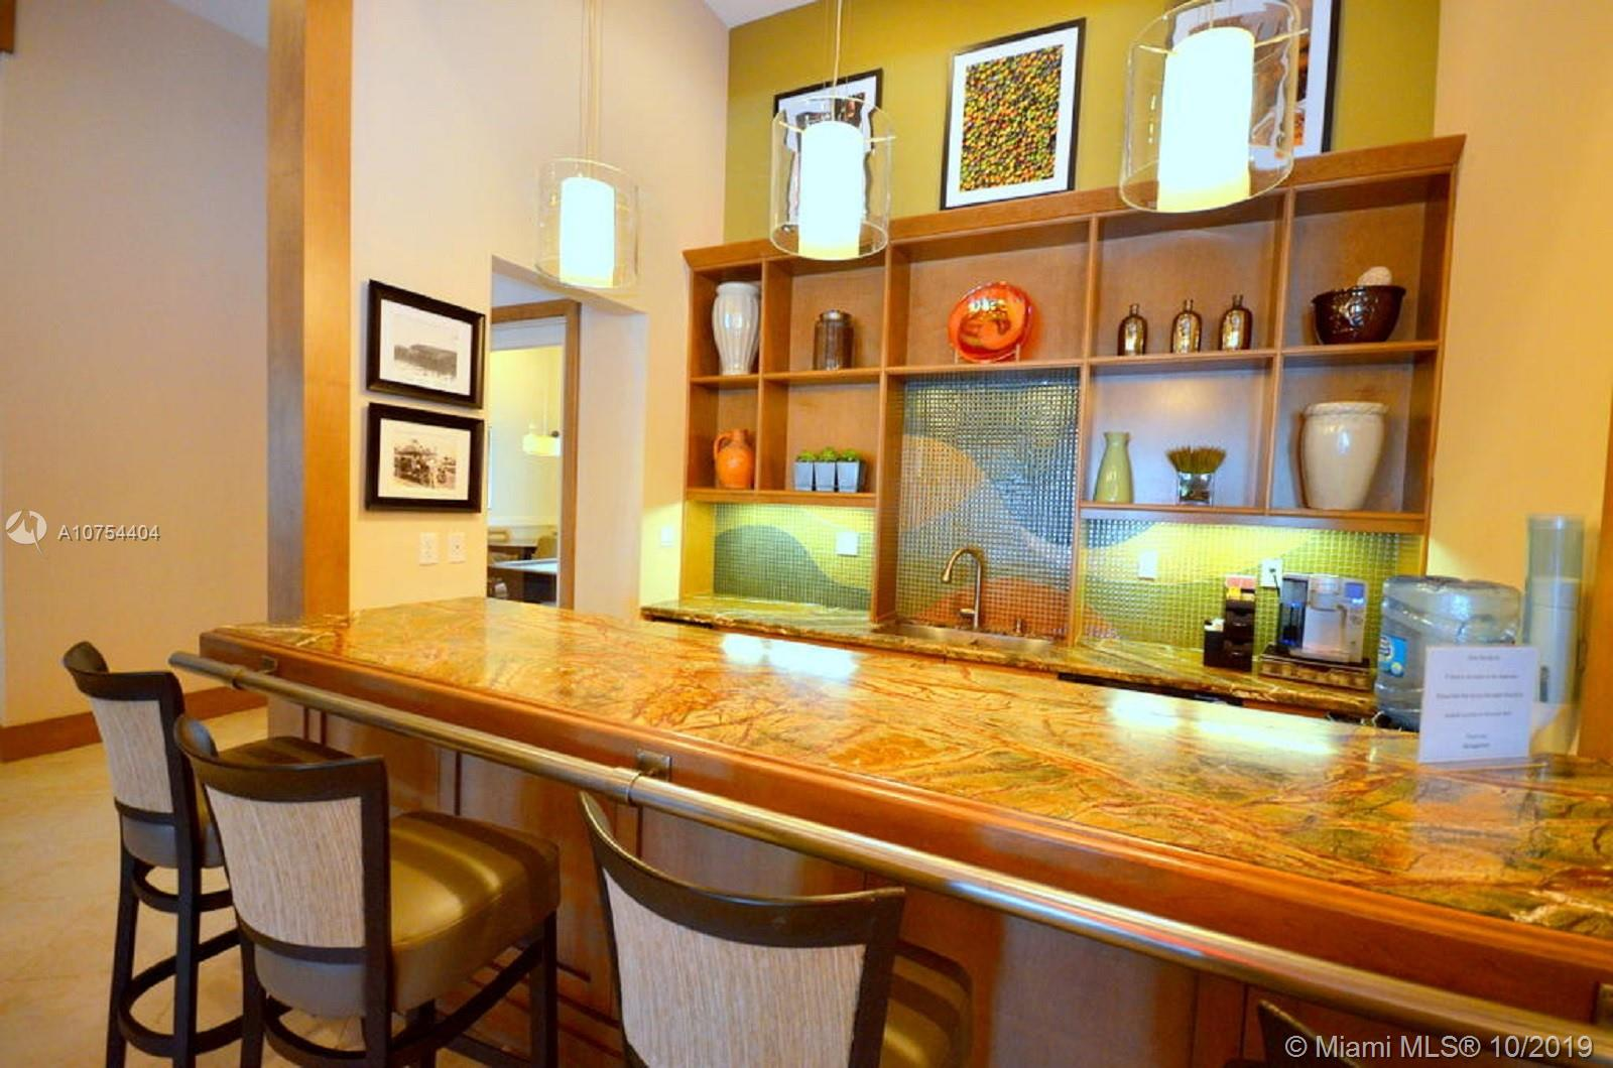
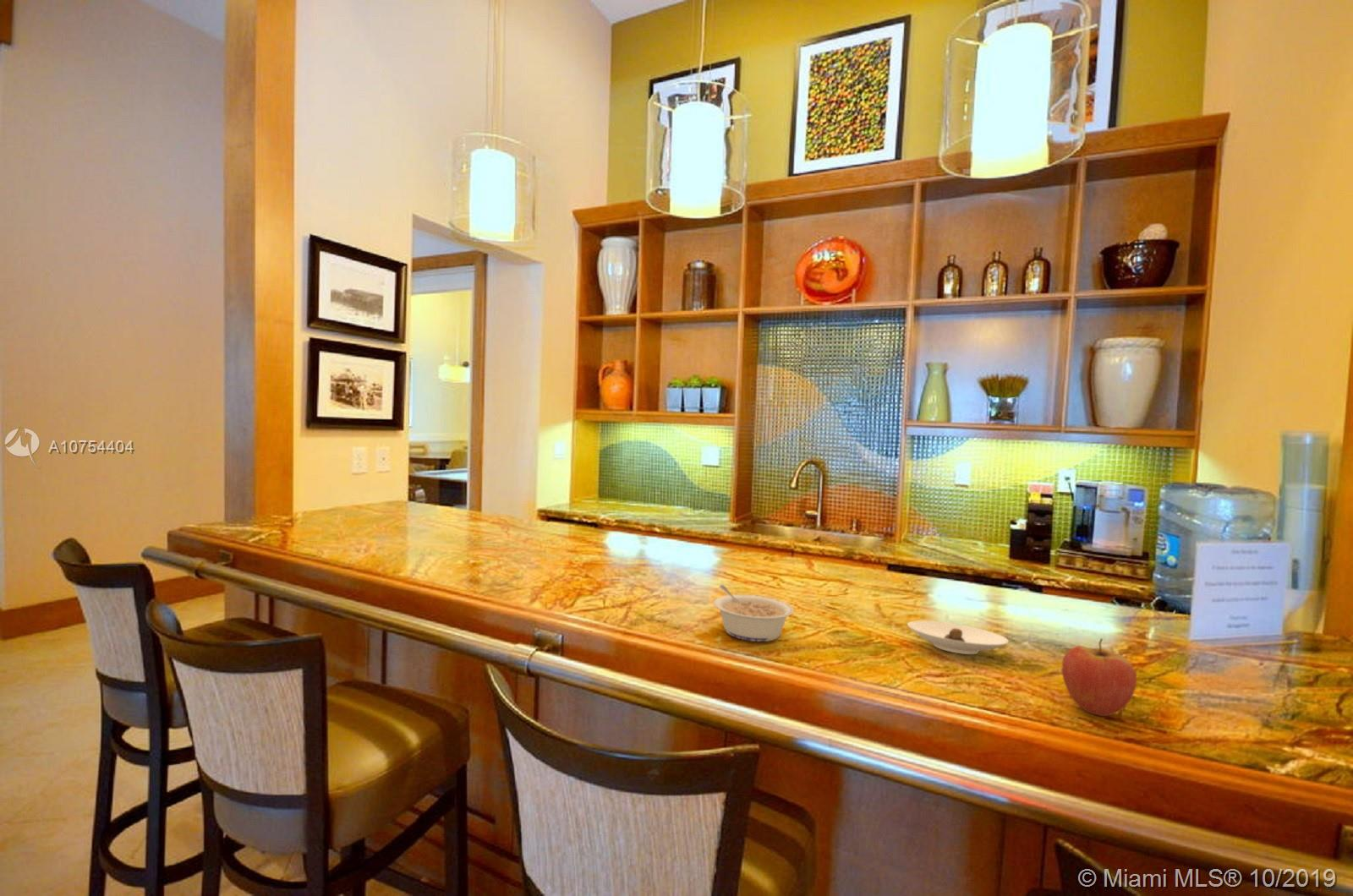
+ fruit (1098, 674)
+ legume (749, 615)
+ saucer (956, 638)
